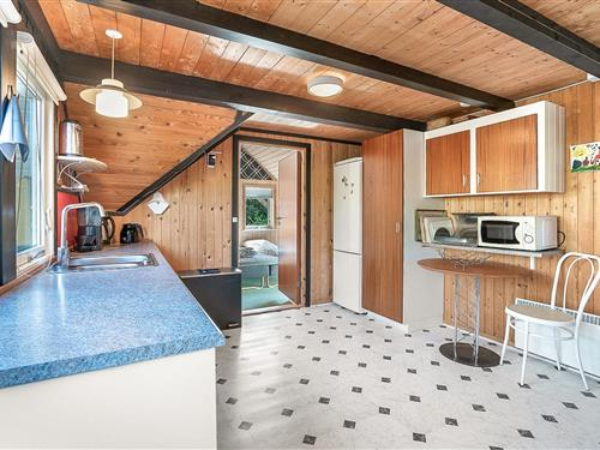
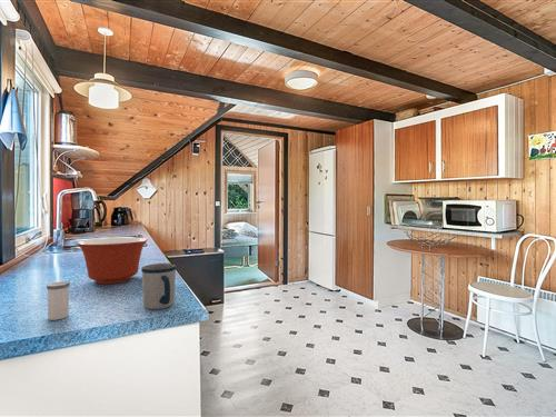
+ salt shaker (58, 300)
+ mixing bowl (113, 260)
+ mug (159, 286)
